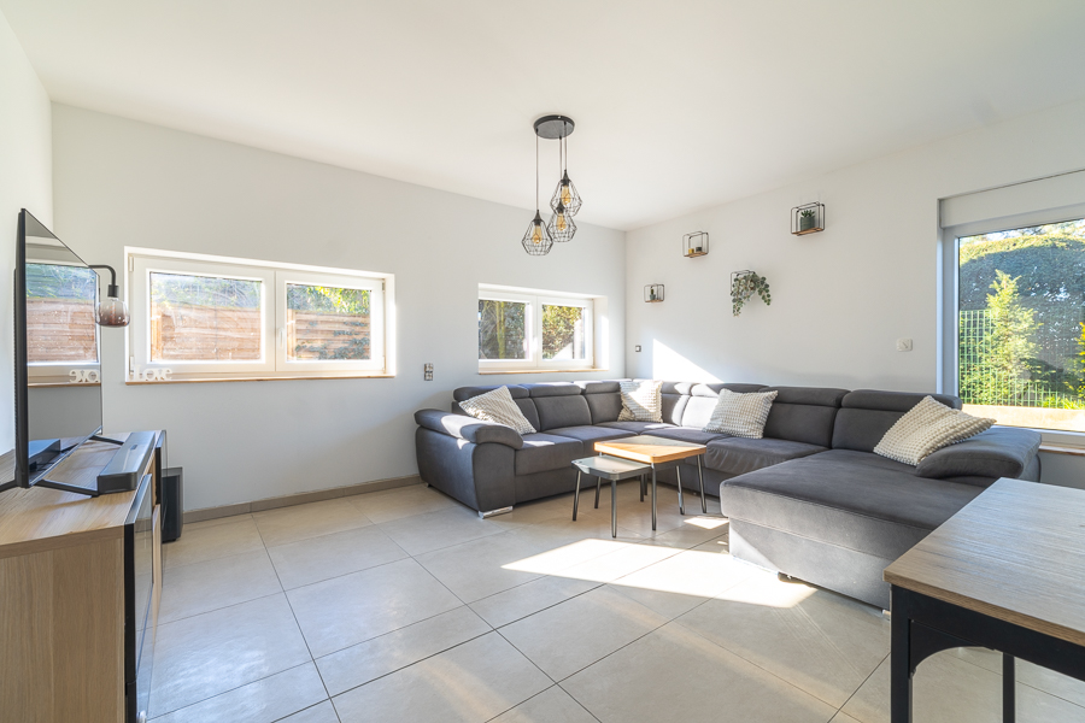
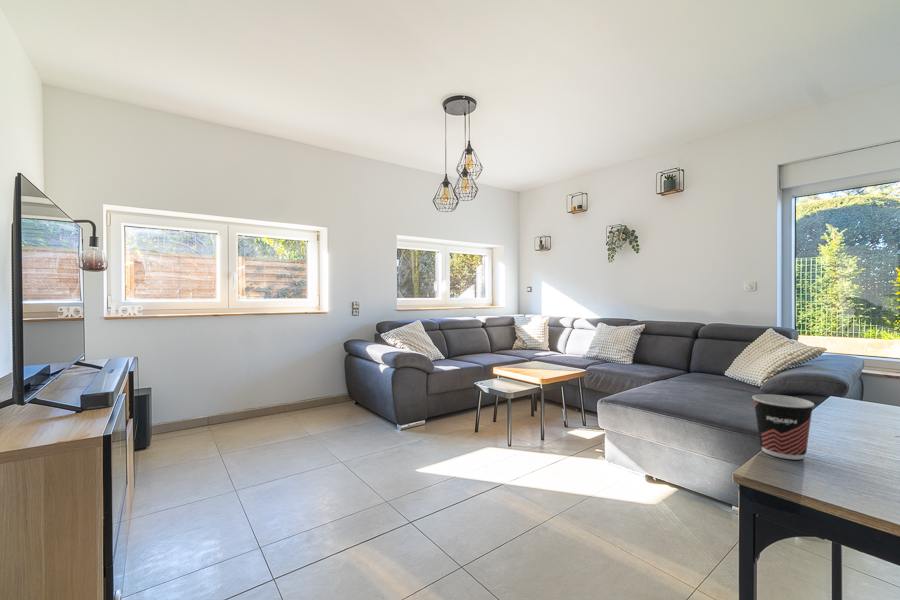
+ cup (782, 426)
